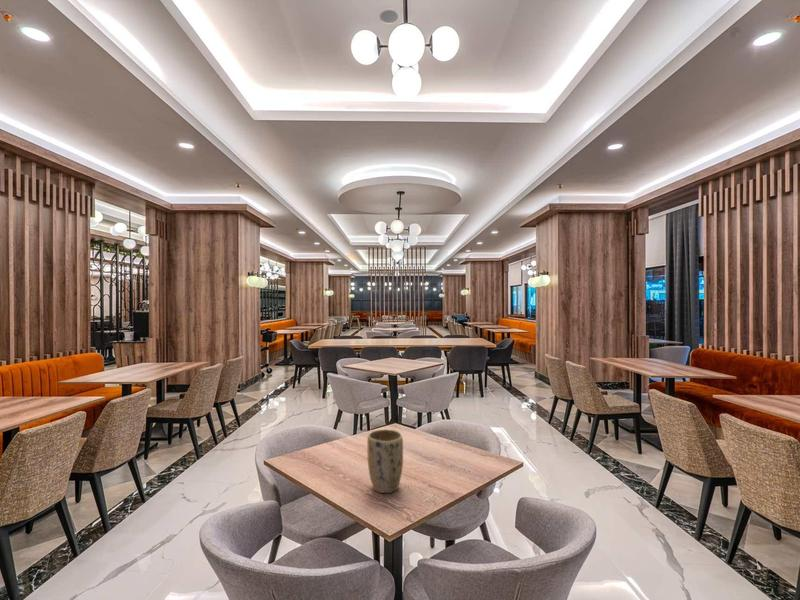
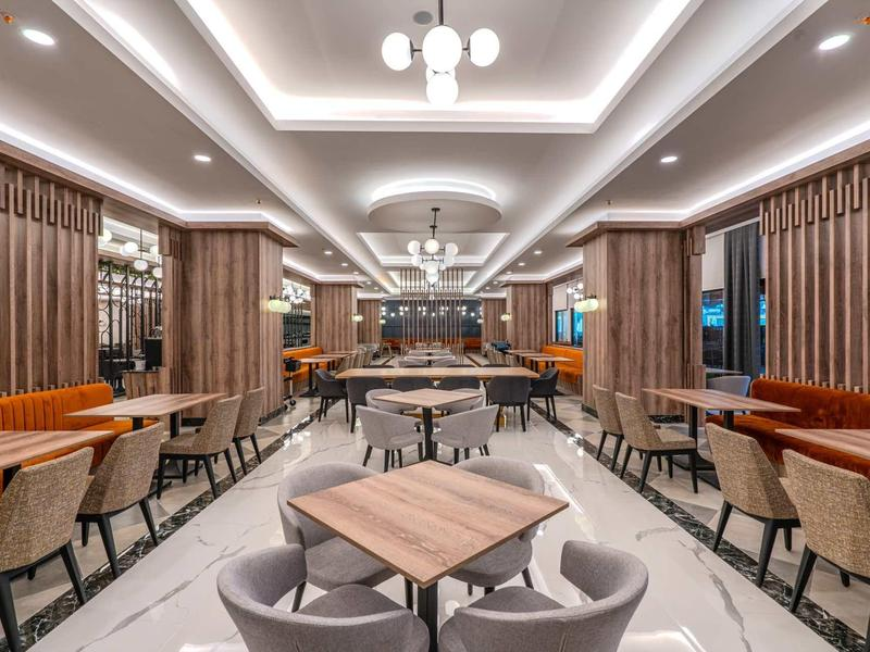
- plant pot (385, 461)
